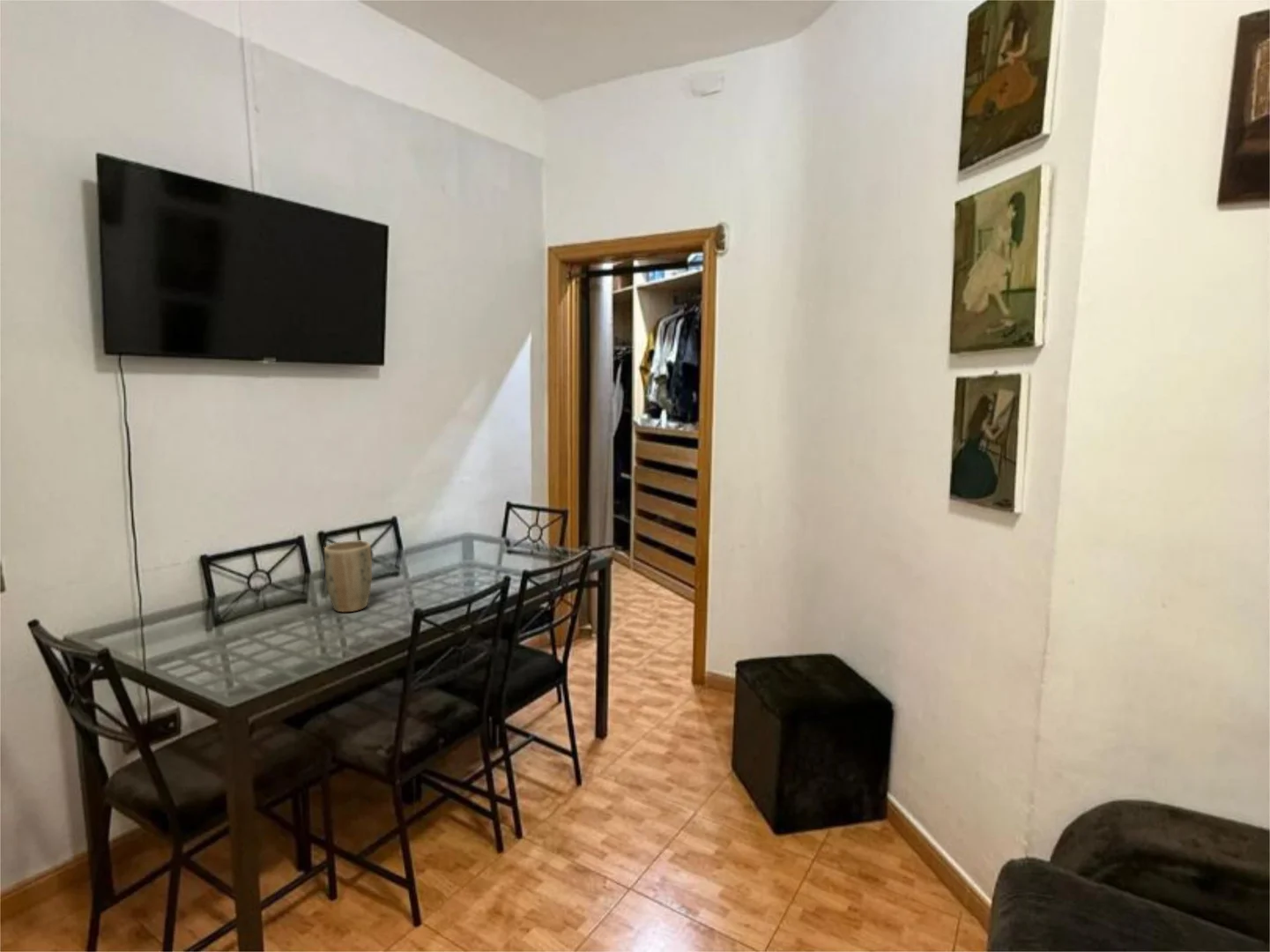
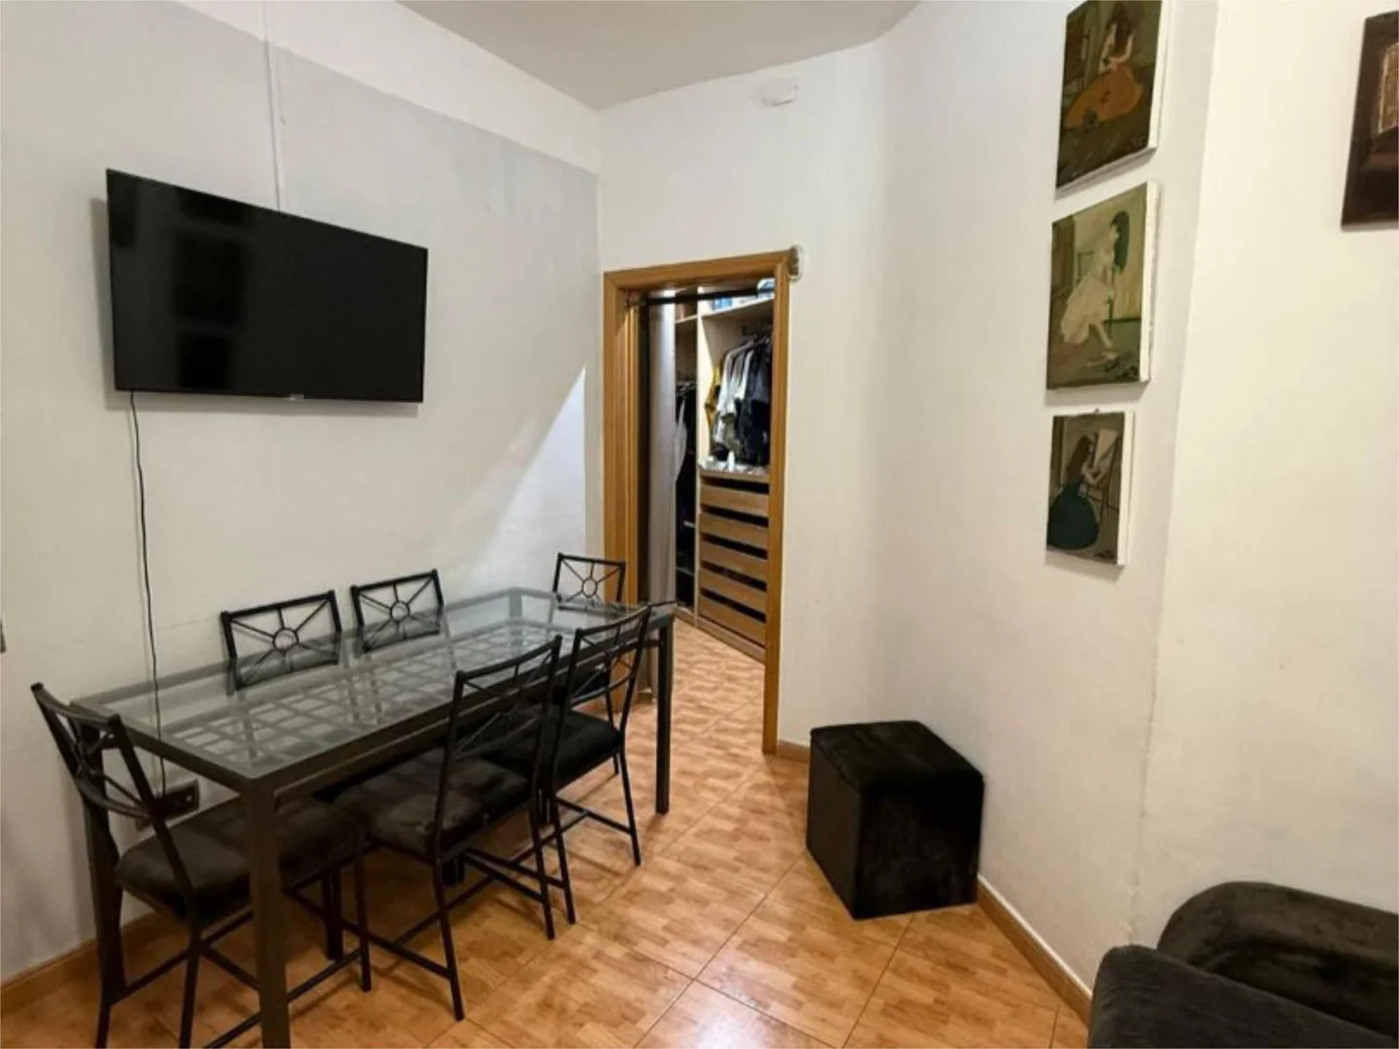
- plant pot (349, 576)
